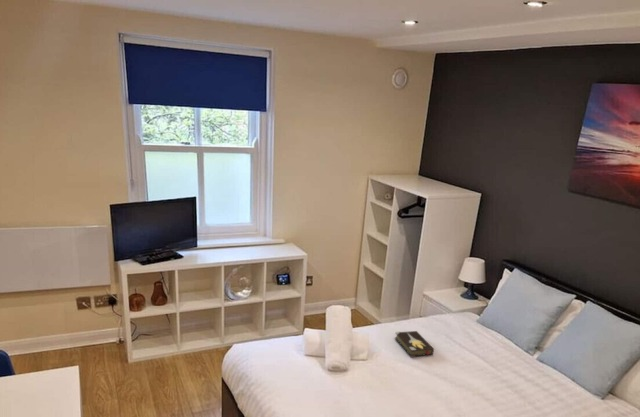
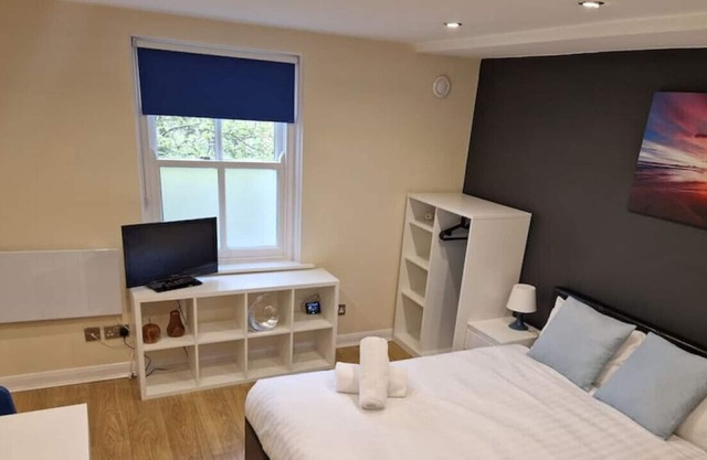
- hardback book (413, 342)
